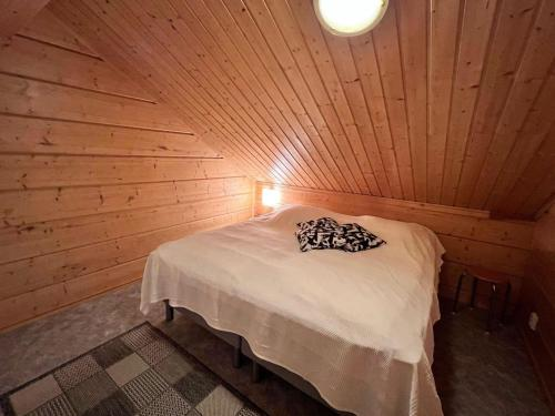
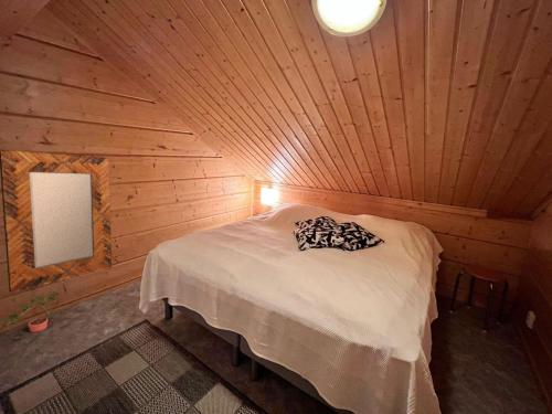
+ potted plant (26, 310)
+ home mirror (64, 217)
